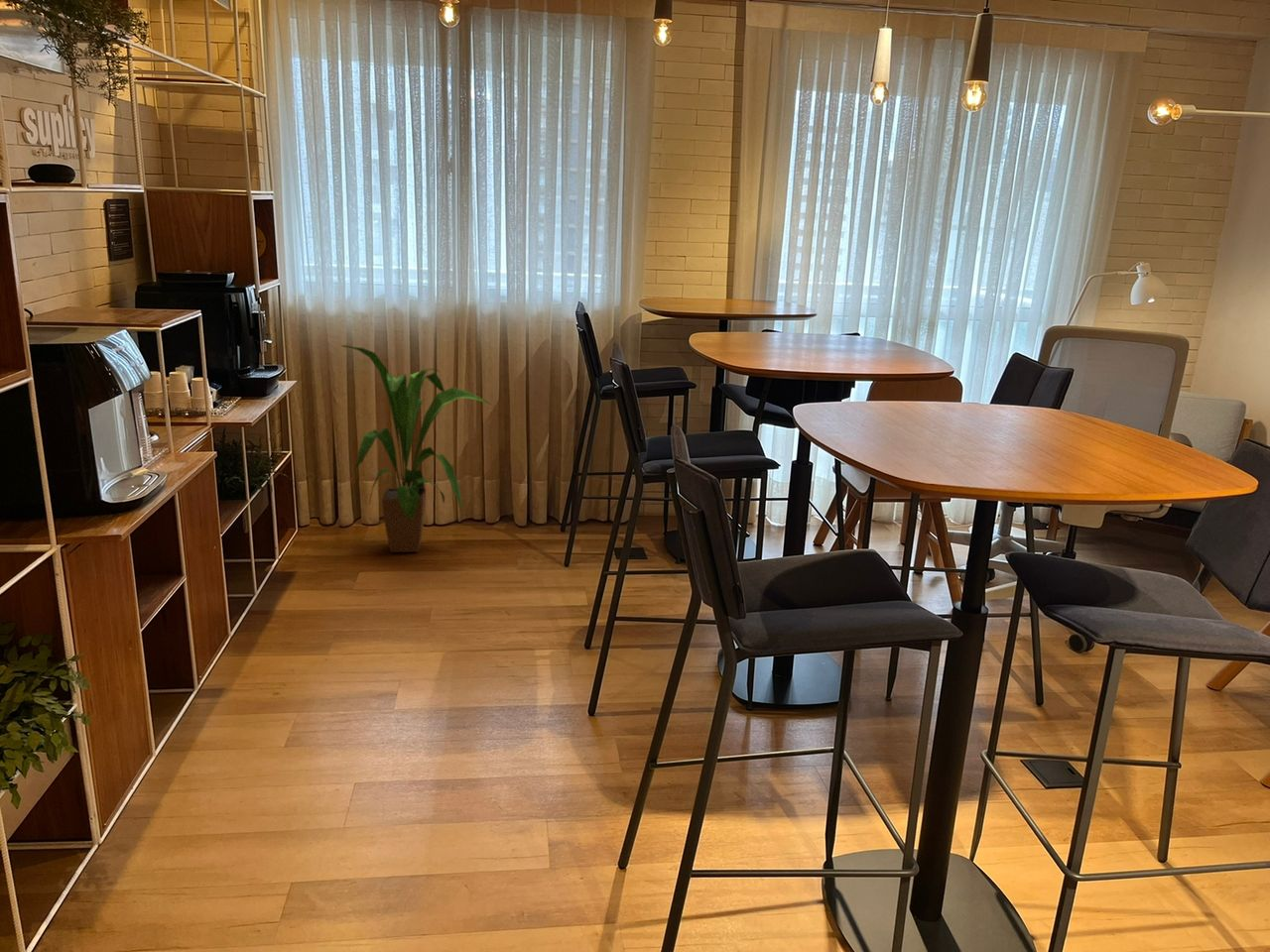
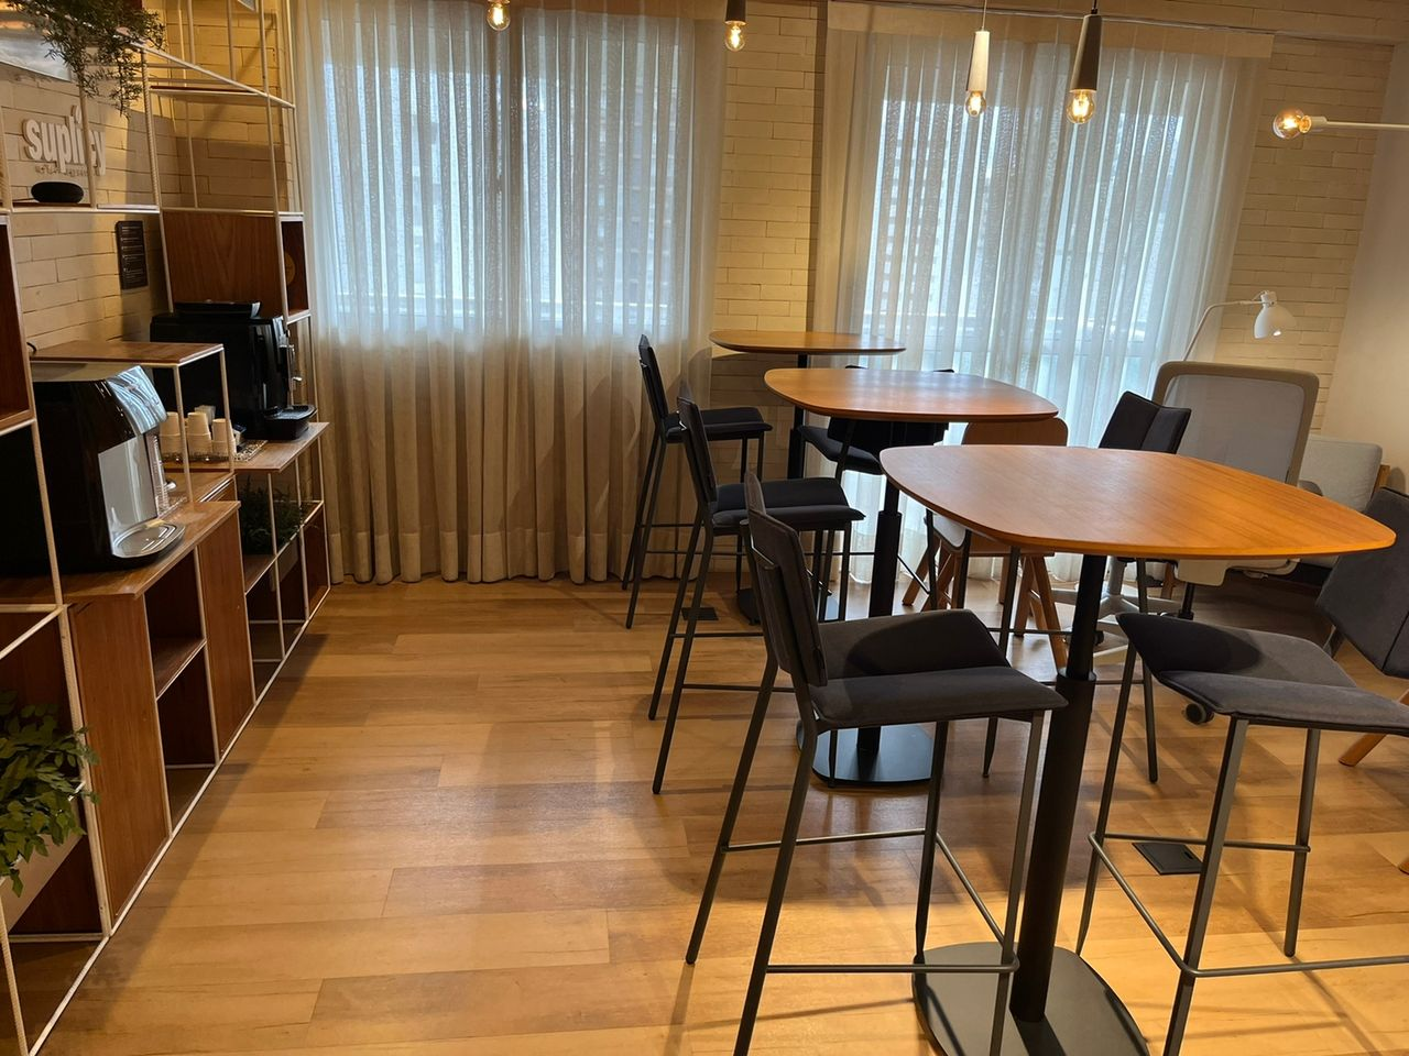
- house plant (422, 450)
